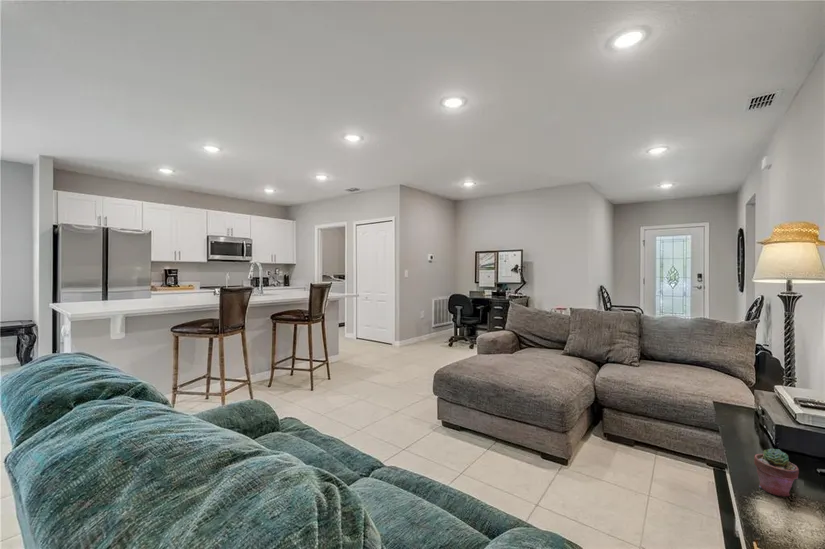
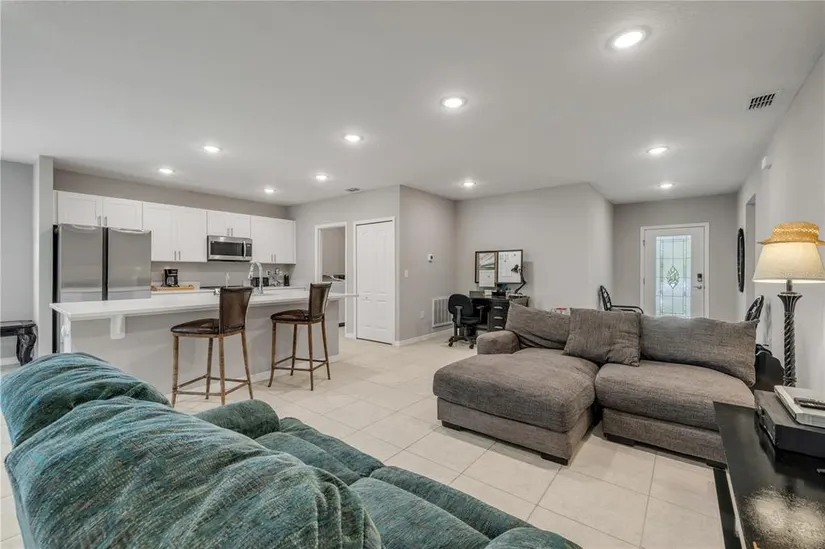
- potted succulent (775, 470)
